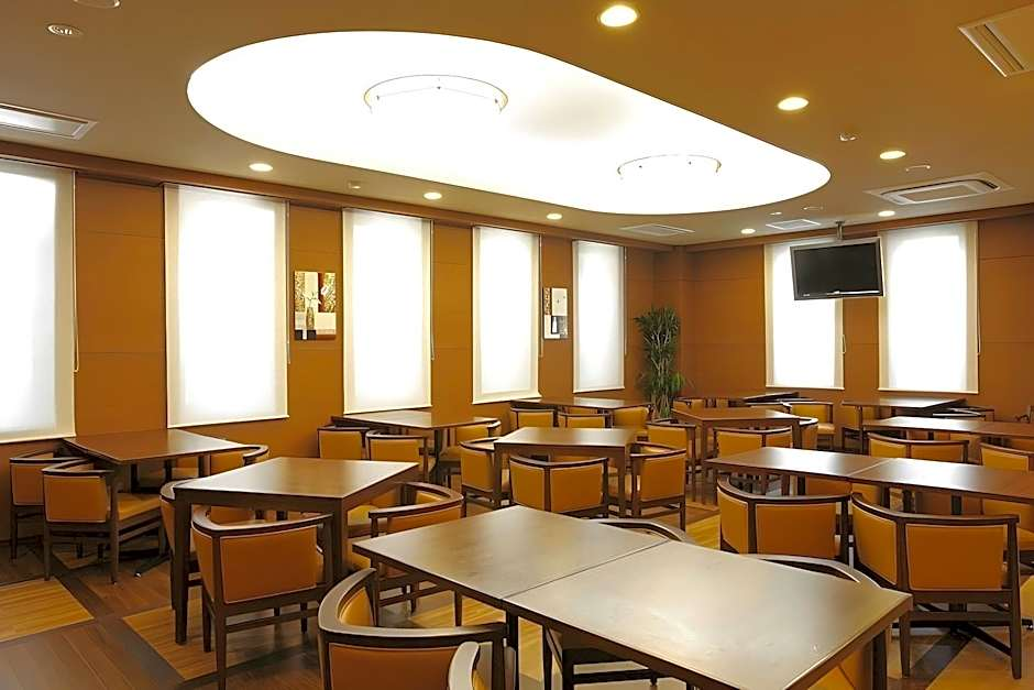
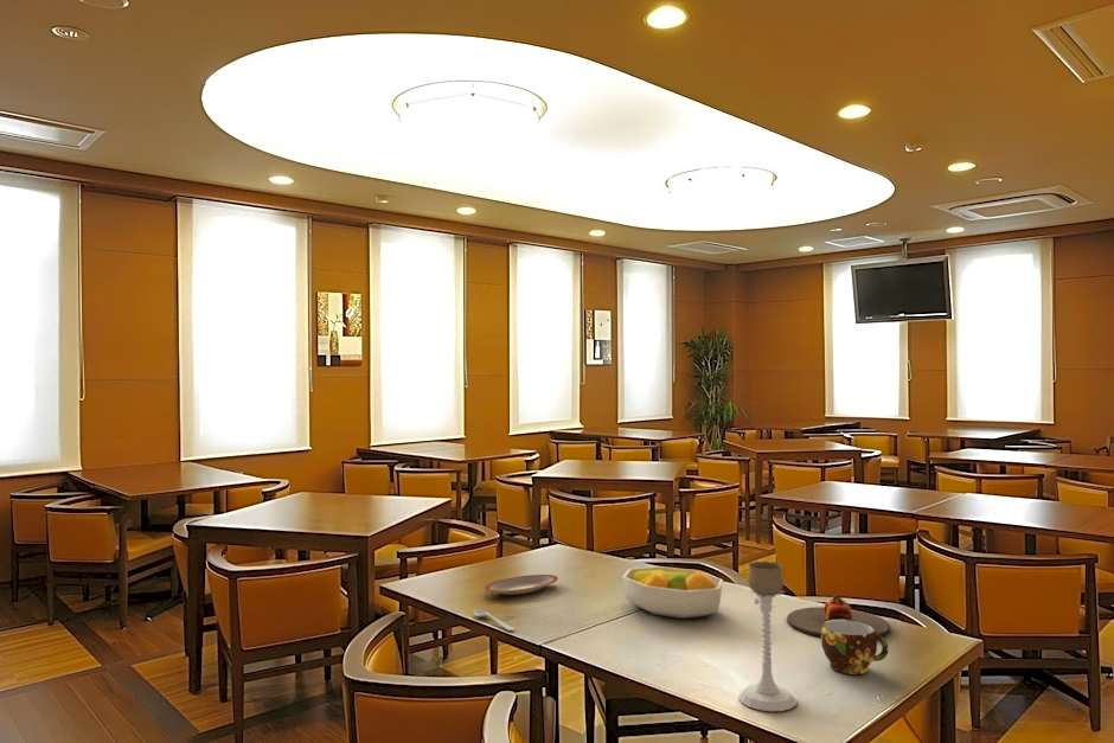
+ cup (852, 647)
+ spoon (493, 619)
+ plate (521, 585)
+ candle holder (766, 632)
+ plate (837, 609)
+ fruit bowl (672, 585)
